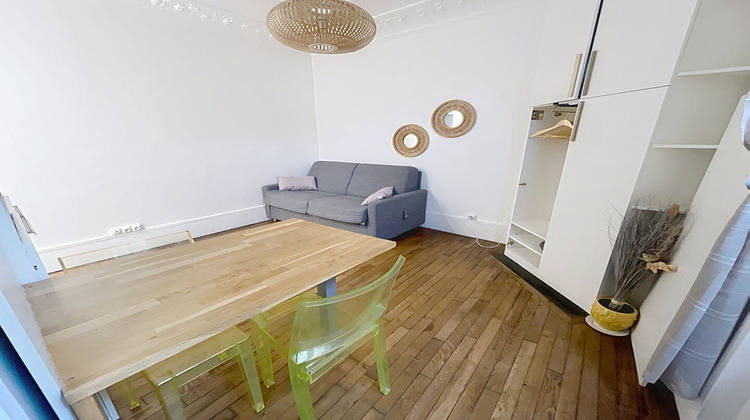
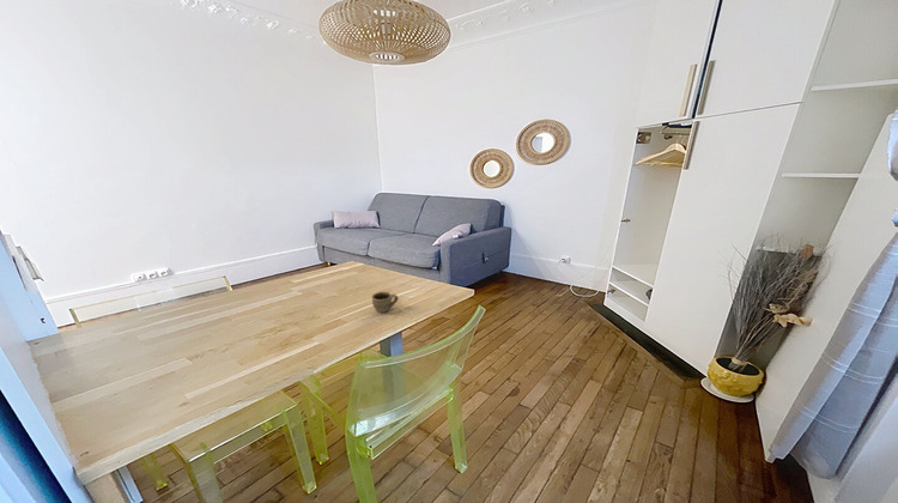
+ cup (386, 302)
